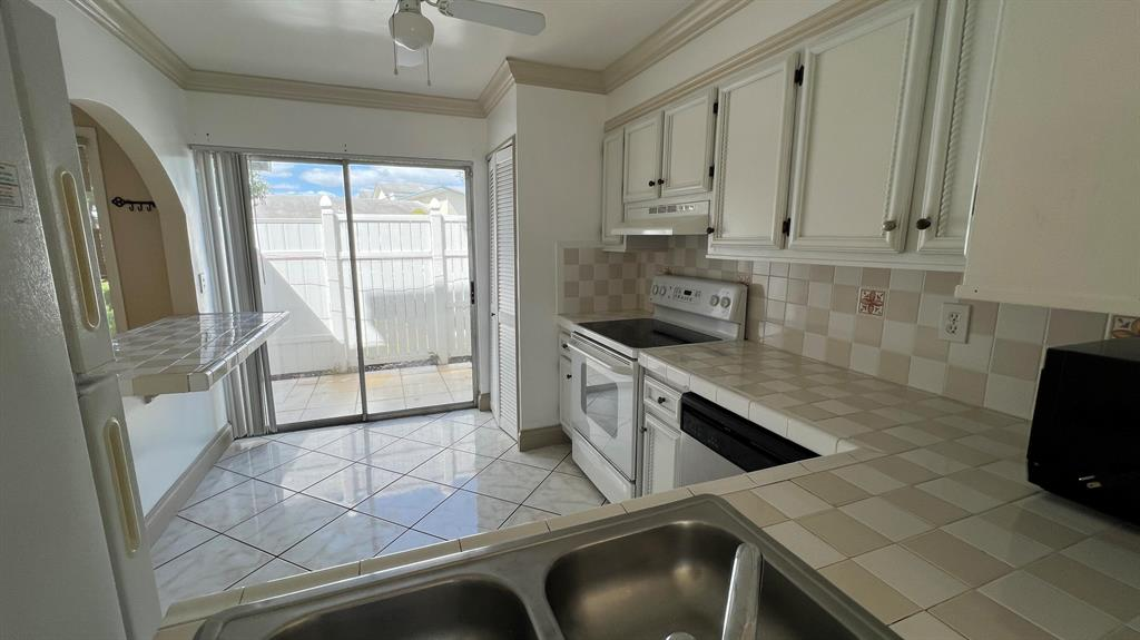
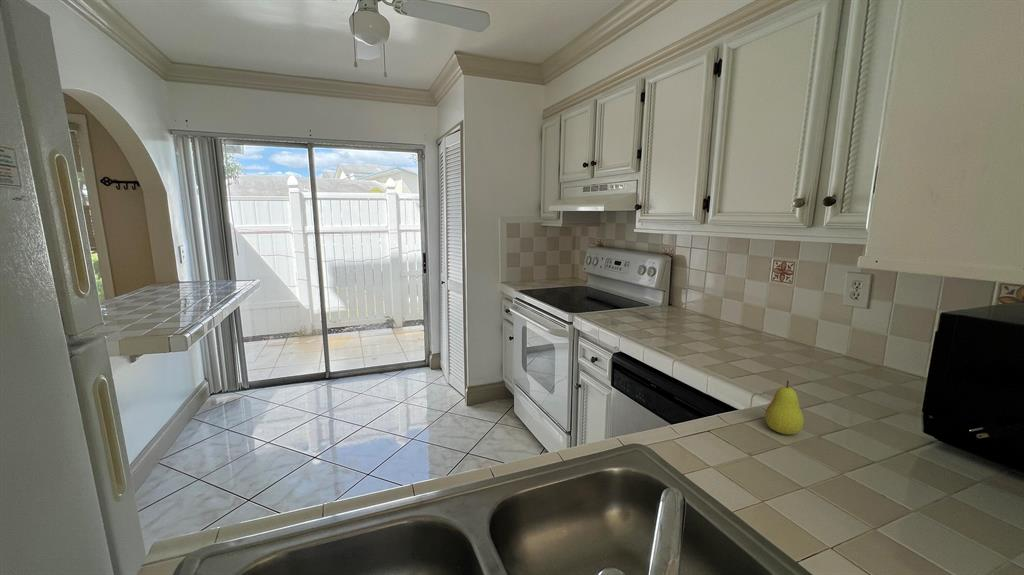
+ fruit (785, 405)
